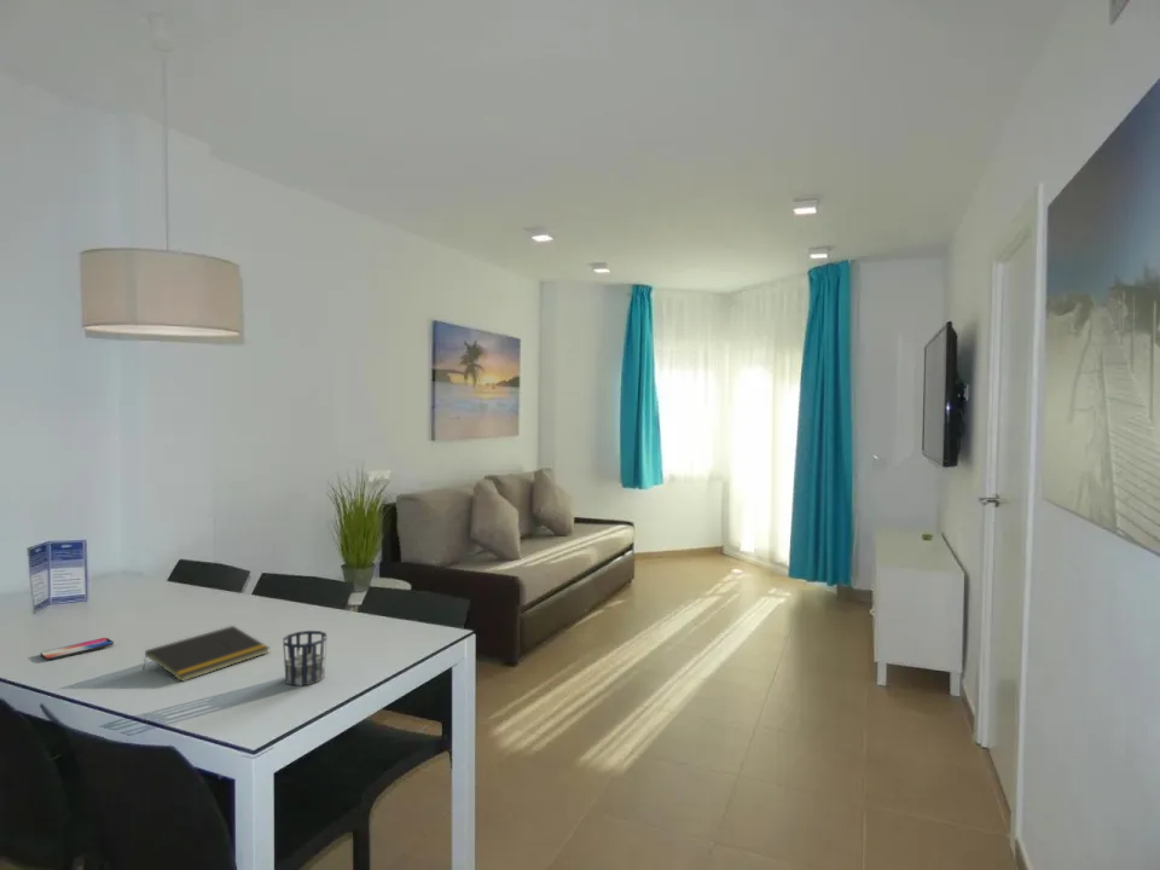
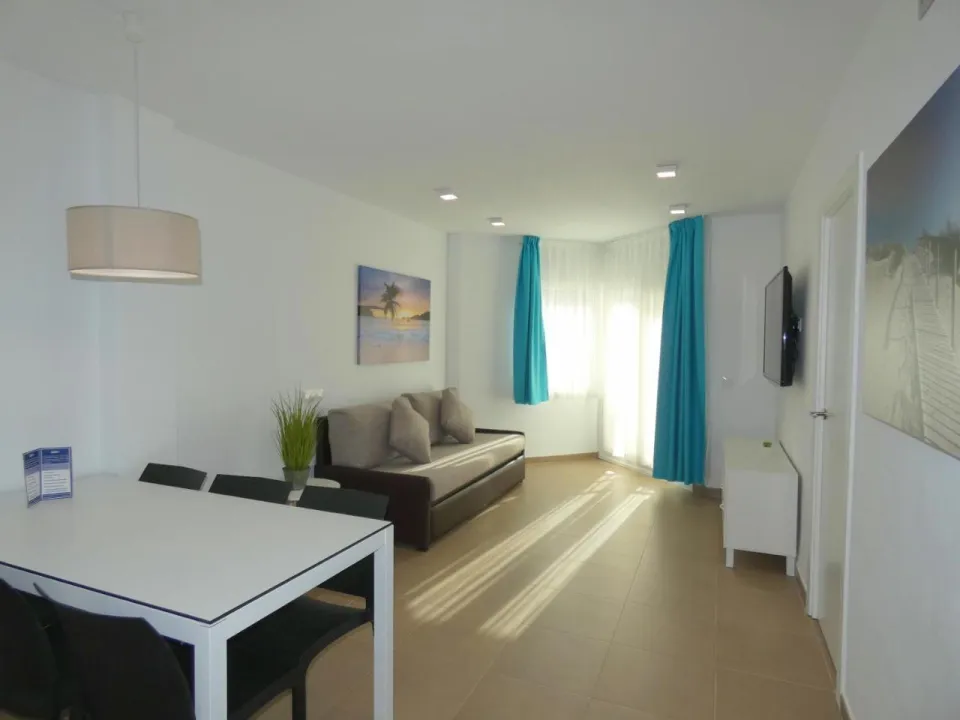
- cup (304, 657)
- notepad (209, 651)
- smartphone (77, 648)
